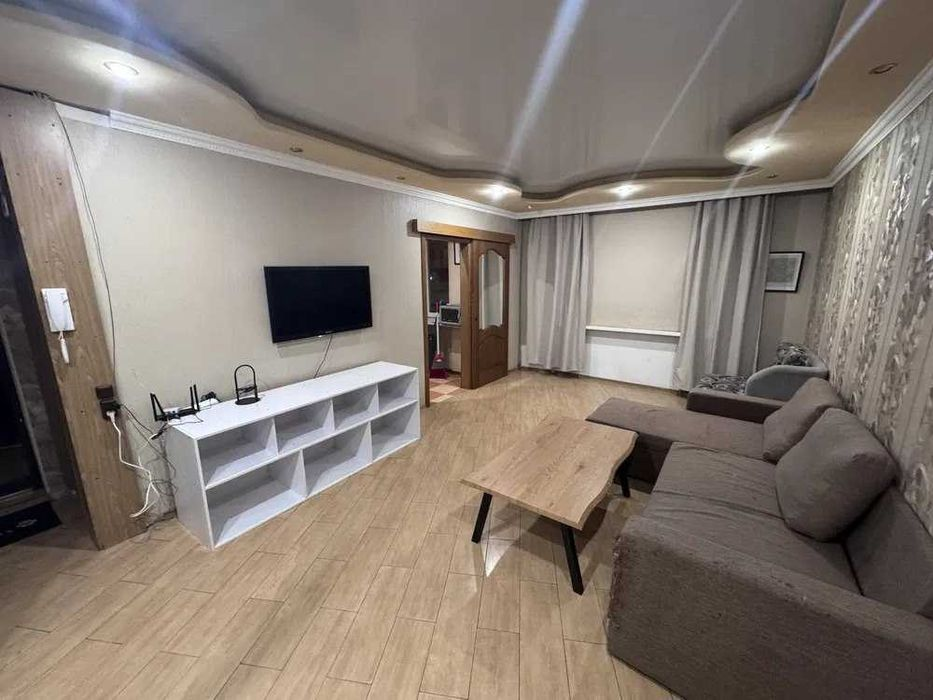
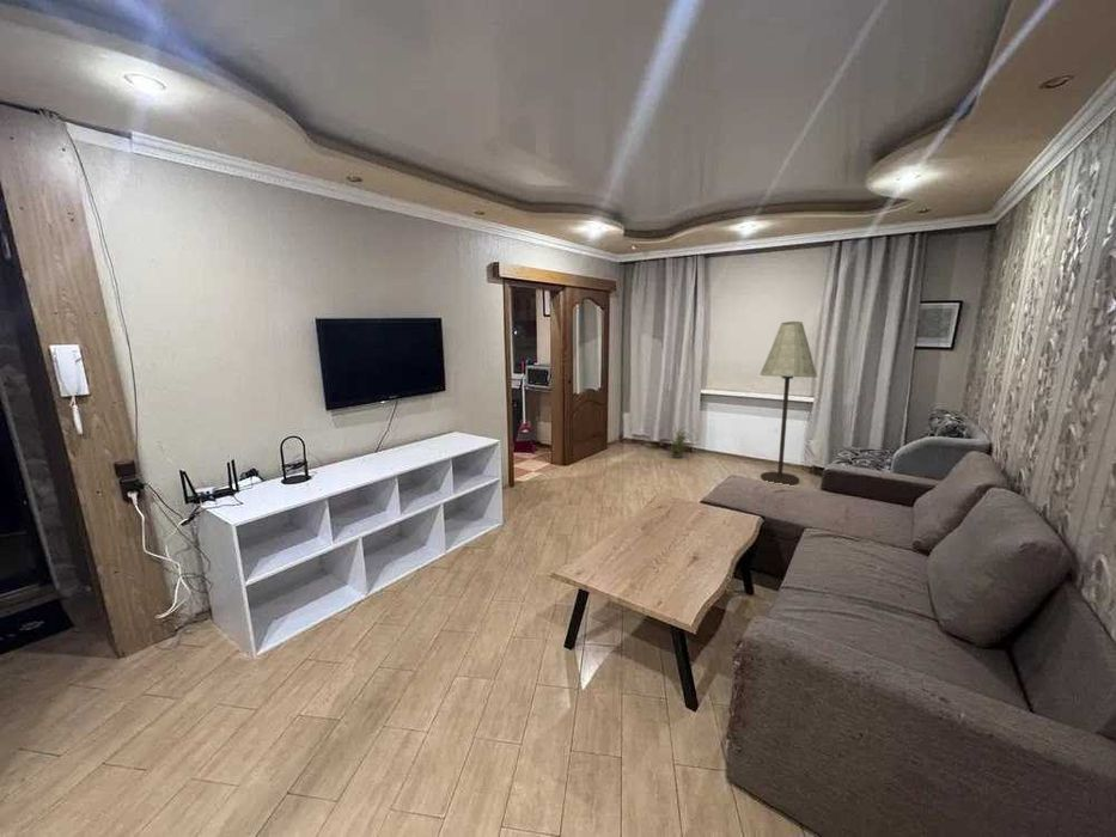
+ potted plant (679, 442)
+ floor lamp (785, 402)
